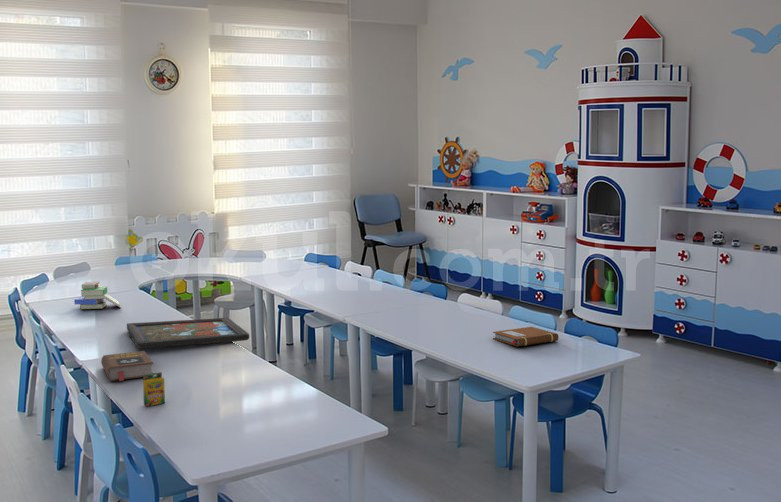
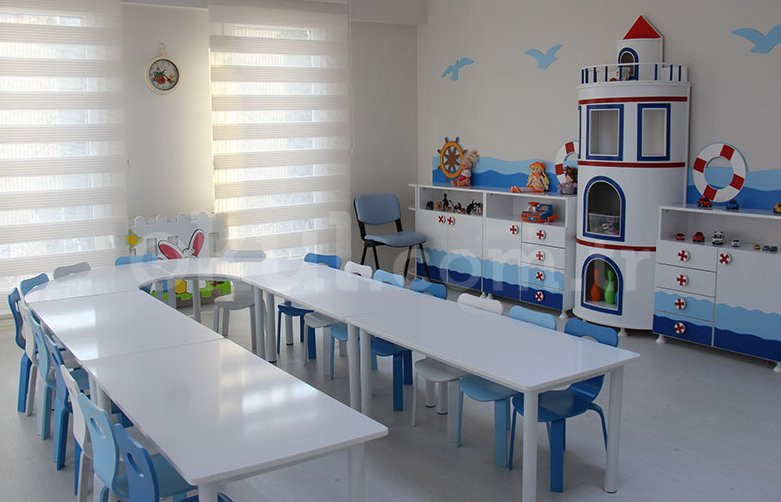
- book (99, 295)
- notebook (524, 336)
- book (127, 366)
- framed painting (186, 331)
- crayon box (153, 389)
